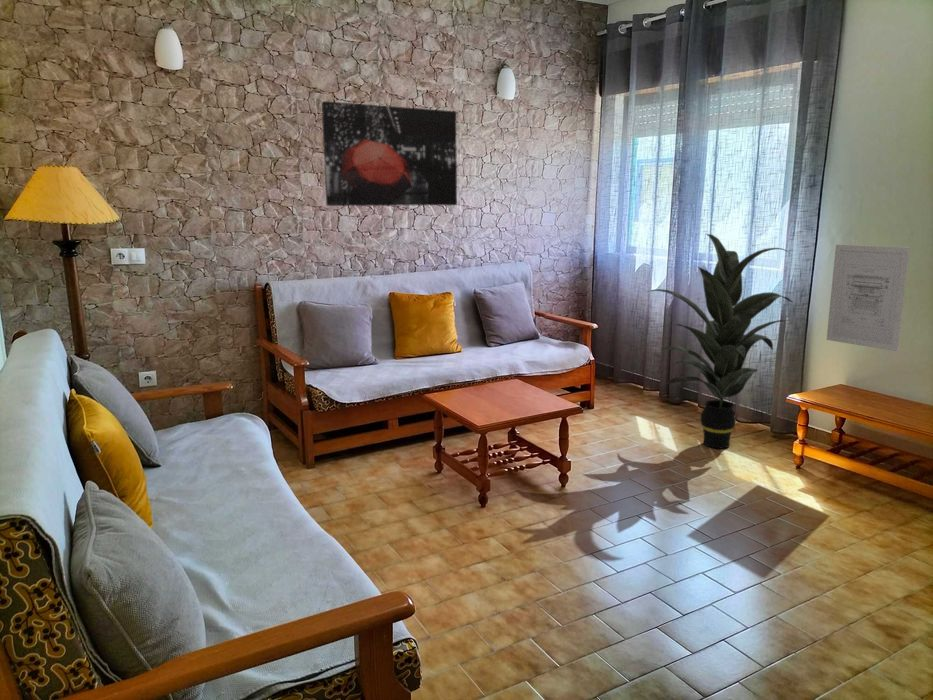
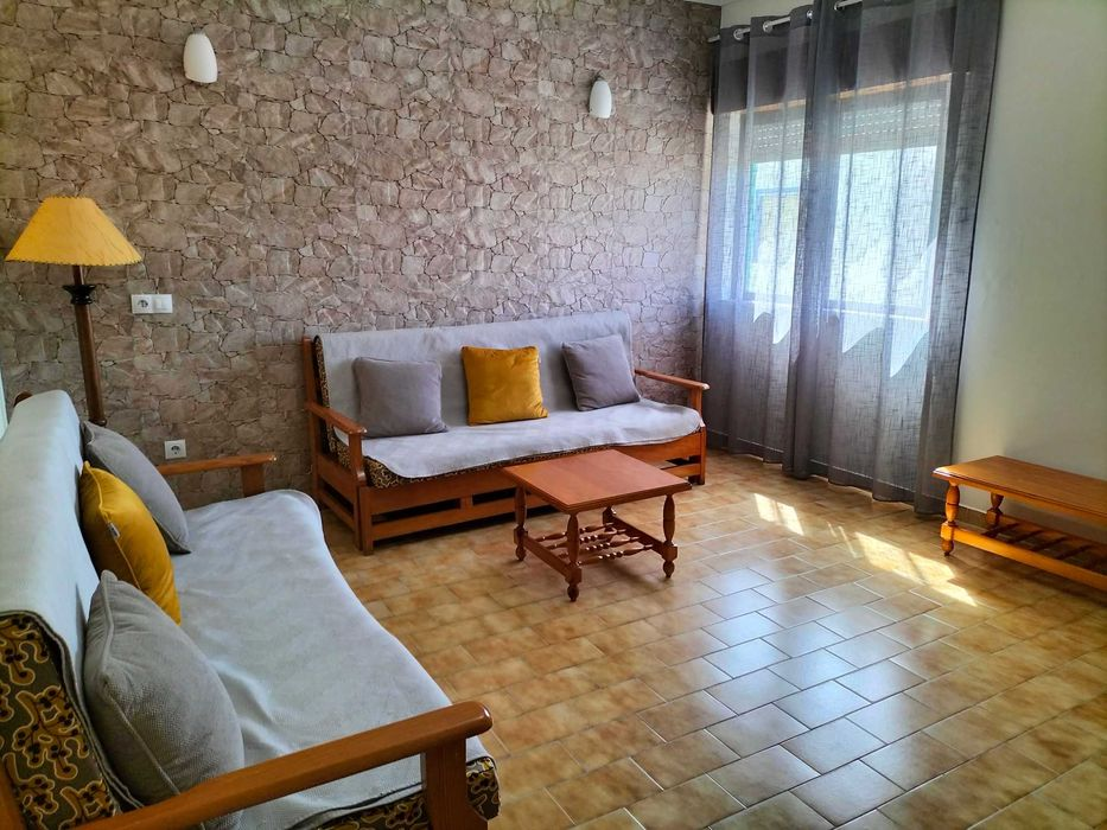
- indoor plant (720, 341)
- wall art (393, 156)
- wall art (865, 296)
